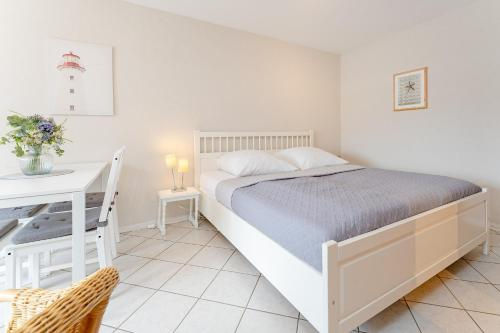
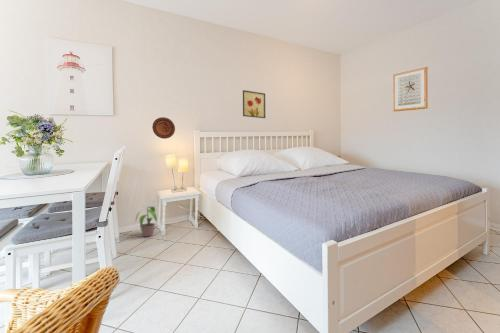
+ potted plant (147, 221)
+ wall art (254, 104)
+ decorative plate (163, 128)
